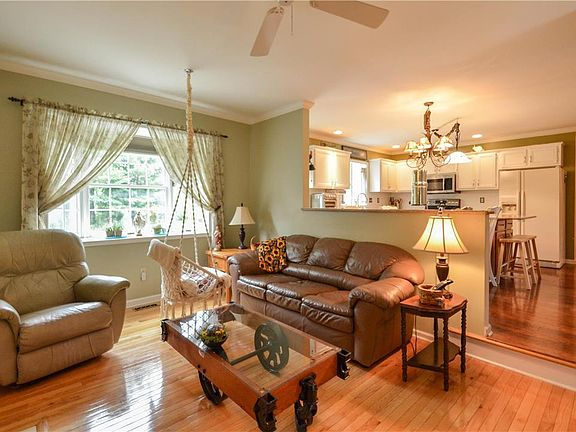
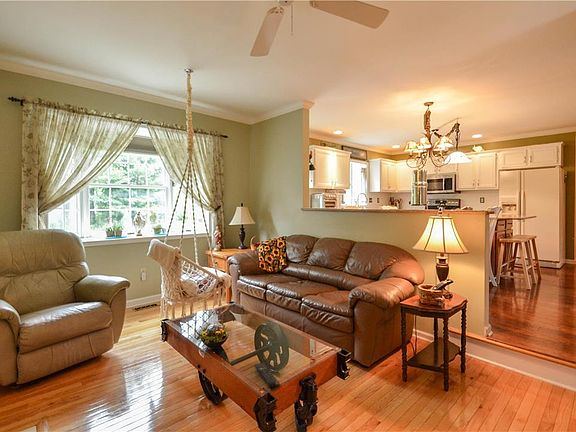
+ remote control (266, 375)
